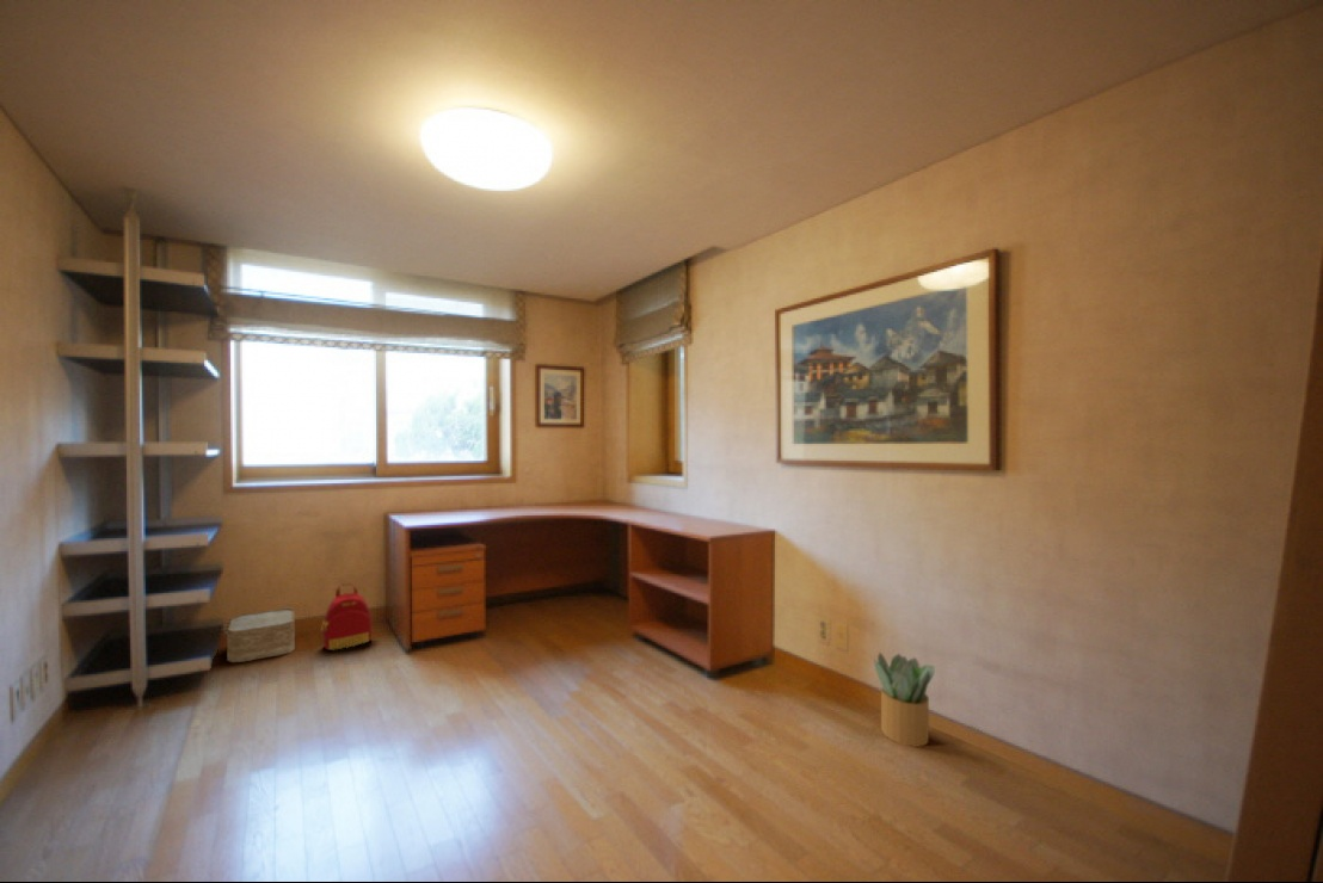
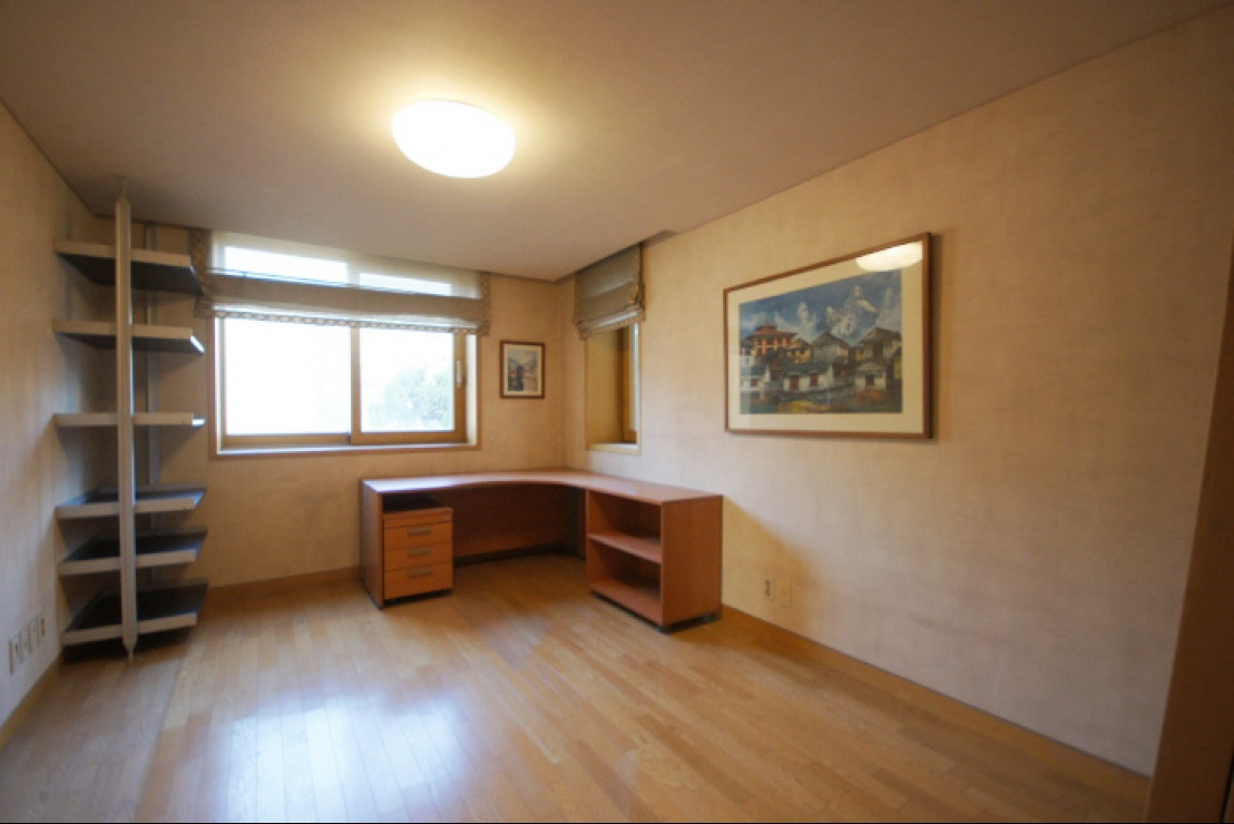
- woven basket (260, 634)
- potted plant (902, 696)
- backpack (346, 615)
